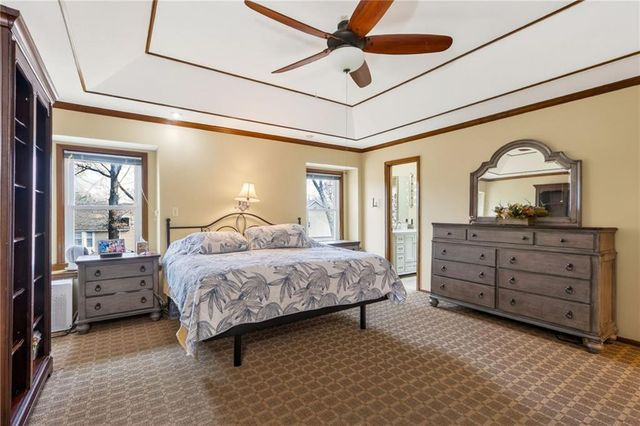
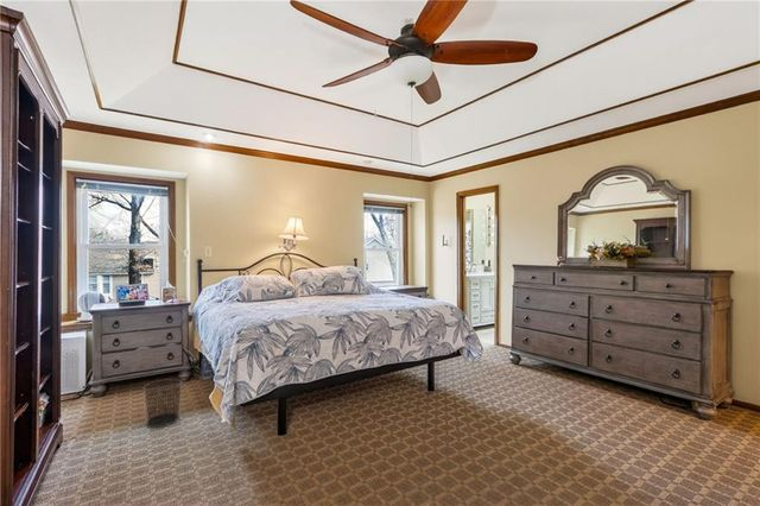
+ waste bin (163, 403)
